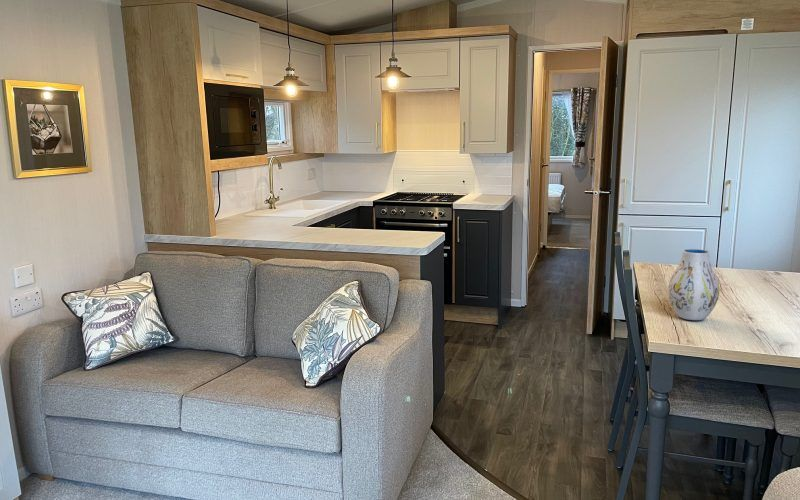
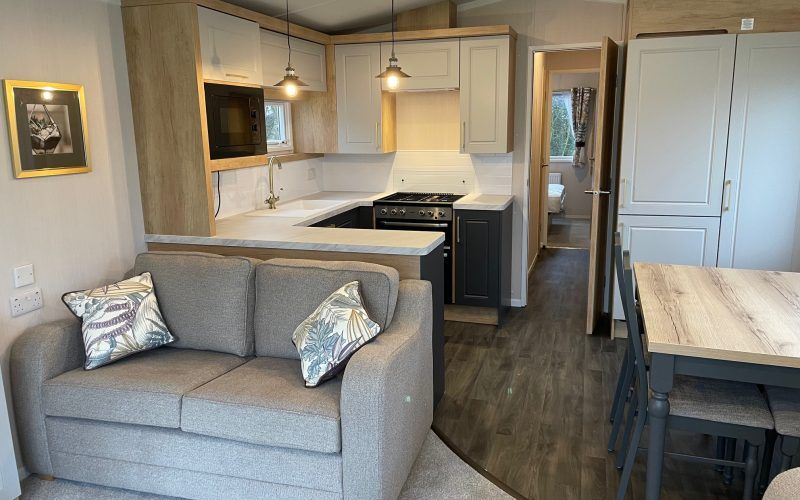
- vase (693, 284)
